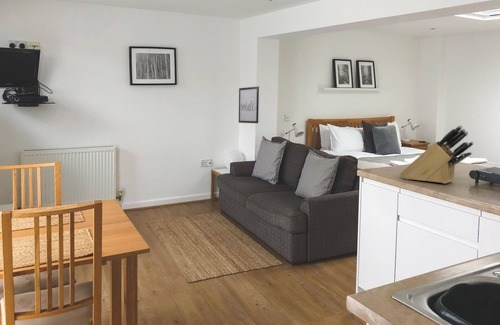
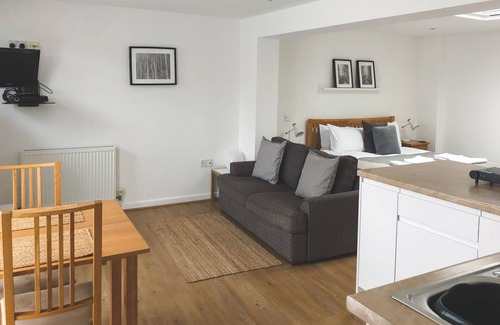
- knife block (436, 153)
- wall art (248, 105)
